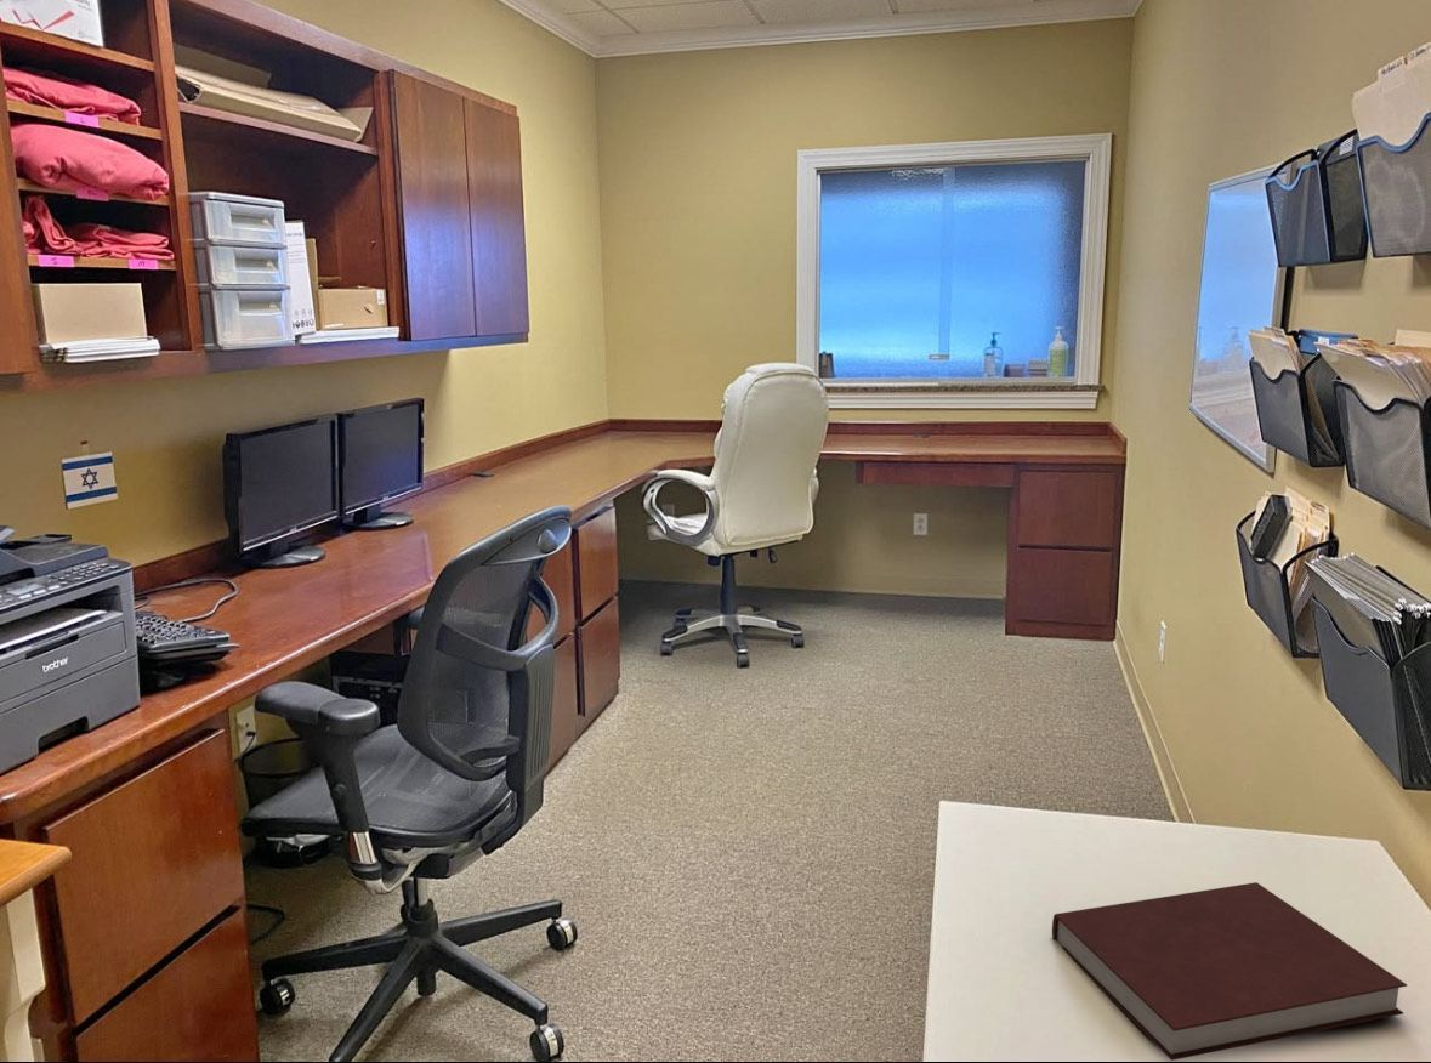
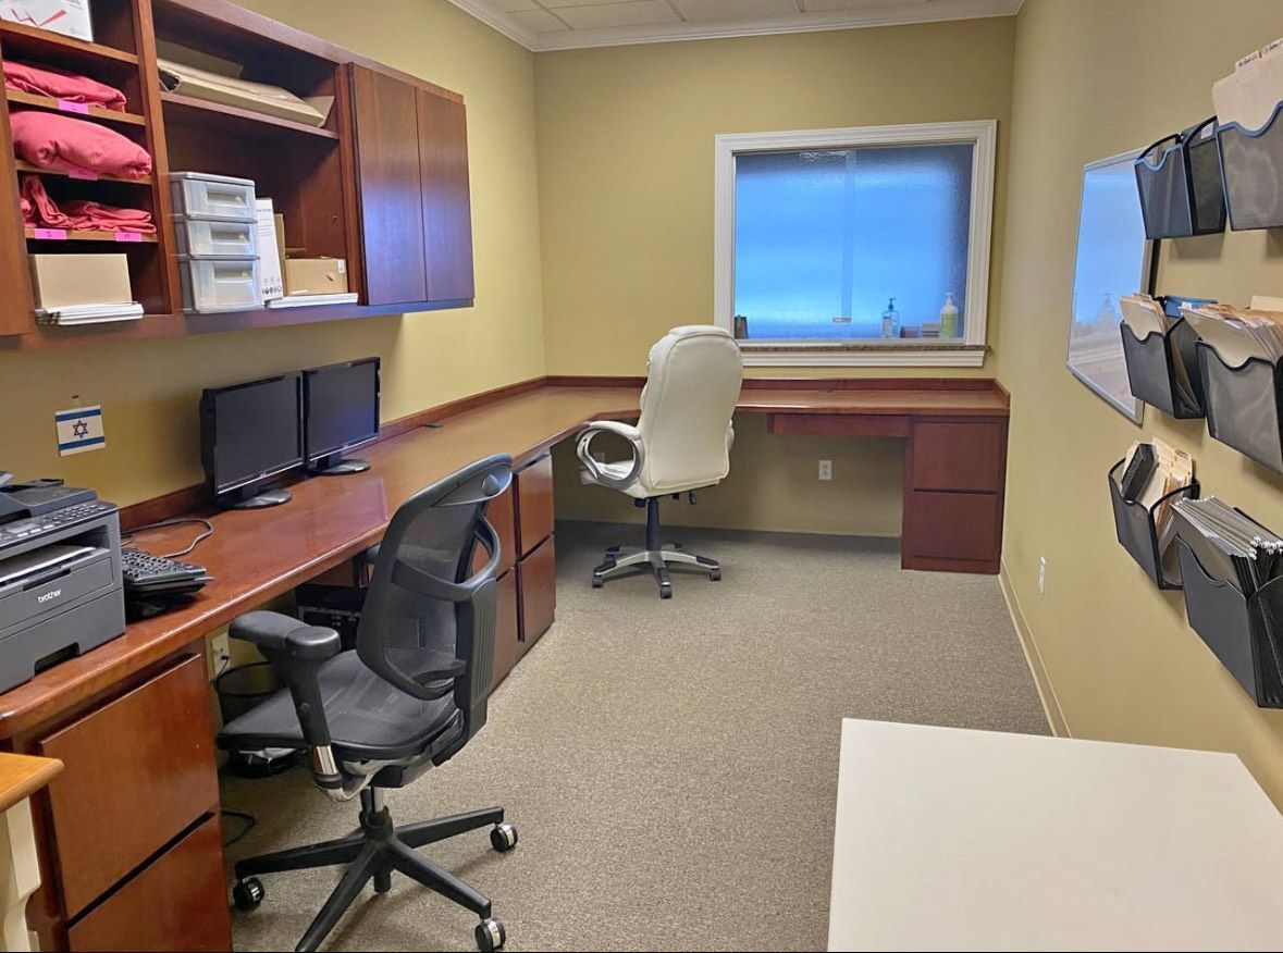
- notebook (1217, 960)
